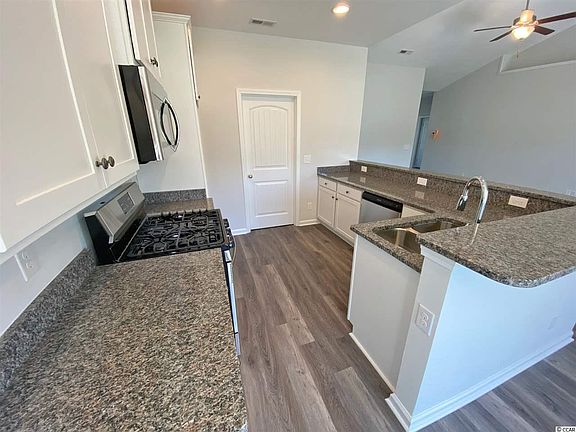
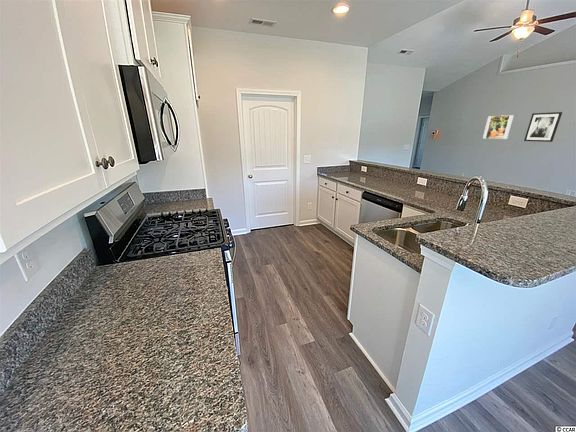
+ wall art (542, 127)
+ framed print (497, 127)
